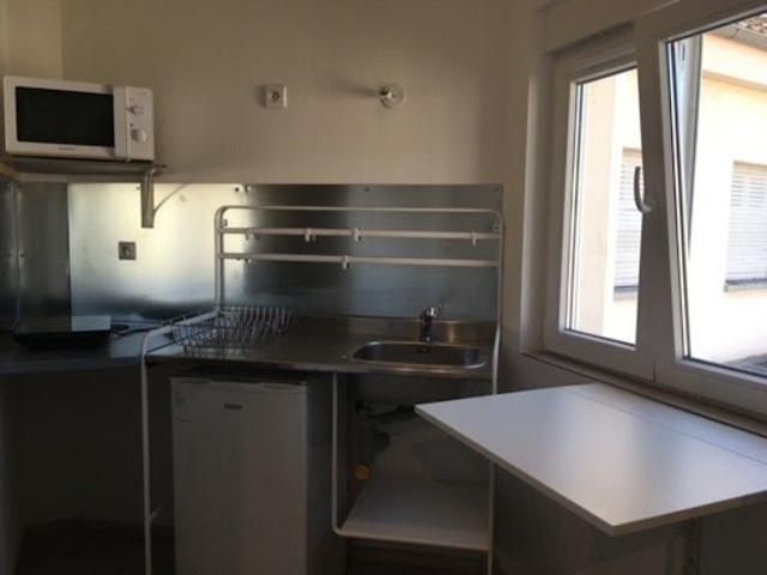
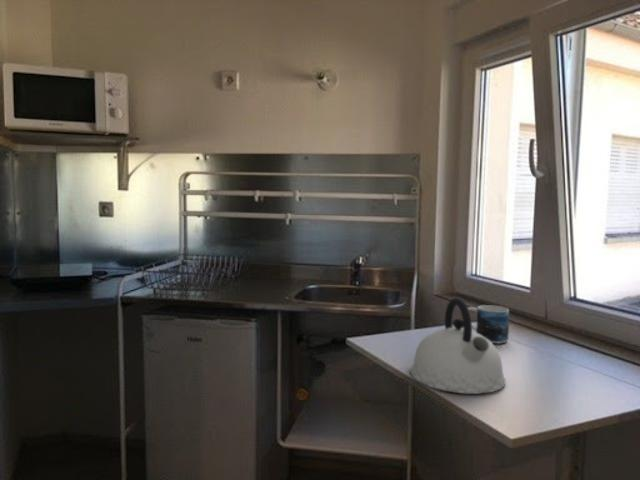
+ mug (485, 322)
+ kettle (459, 338)
